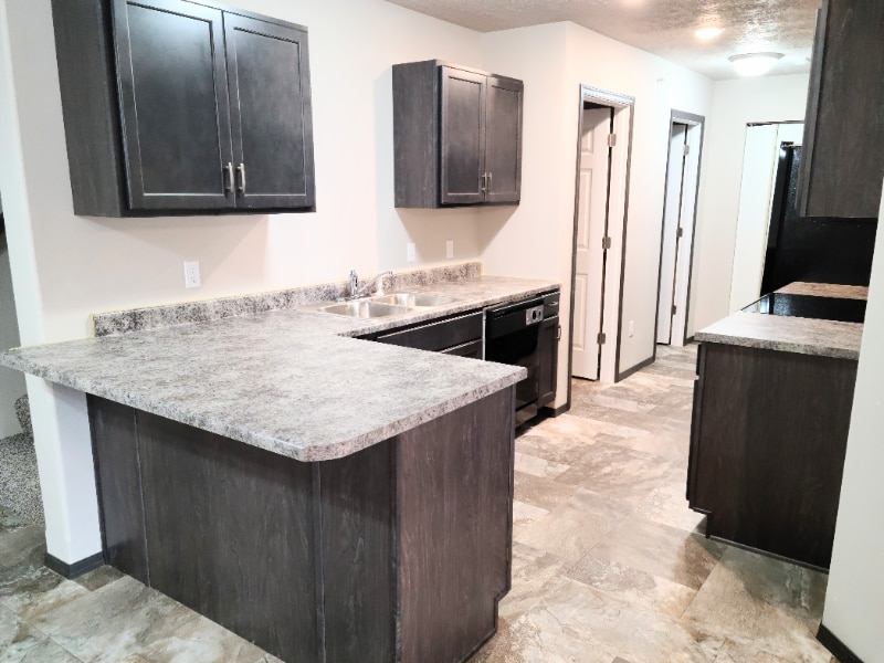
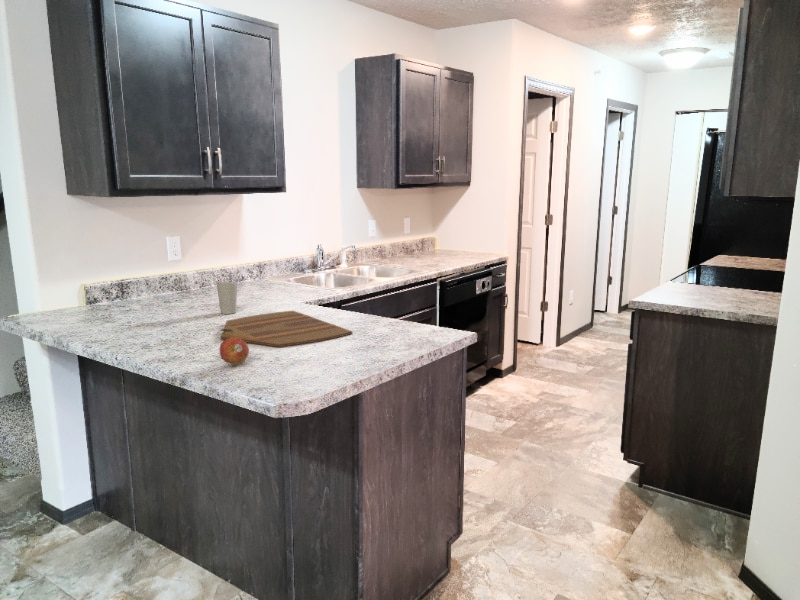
+ cup (227, 296)
+ fruit (234, 351)
+ cutting board (273, 327)
